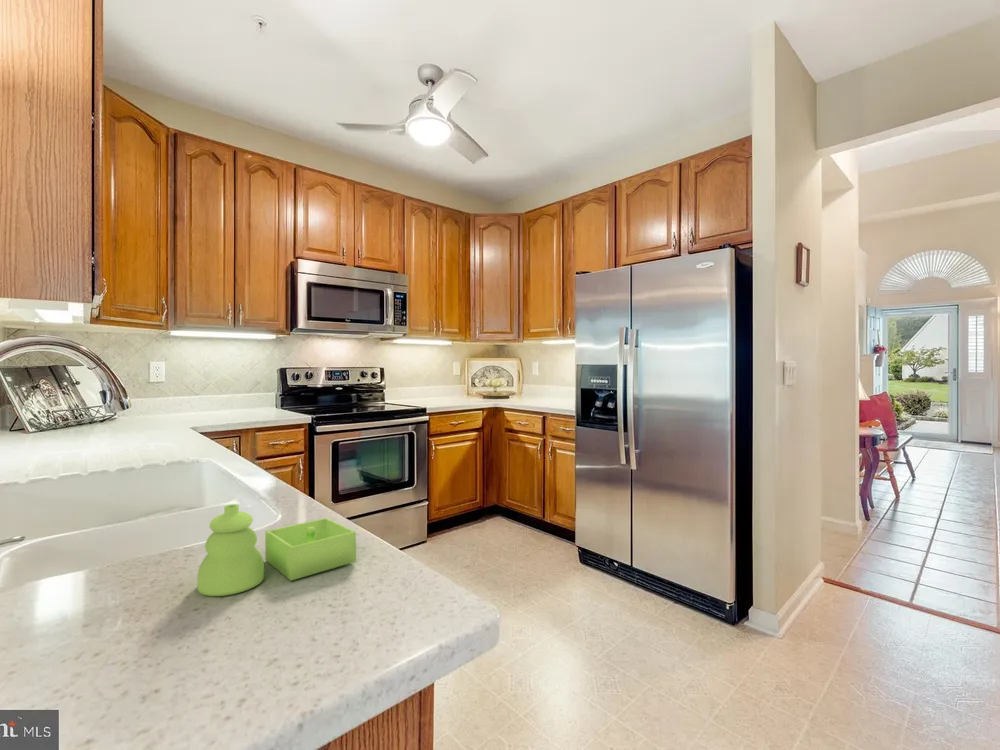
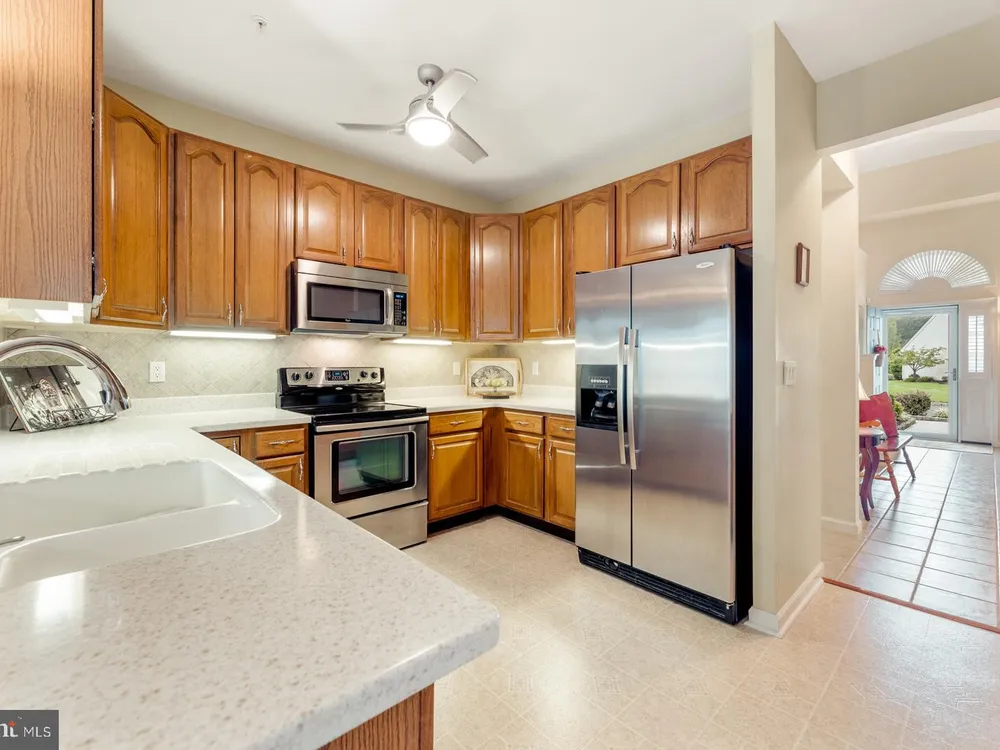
- soap dispenser (276, 534)
